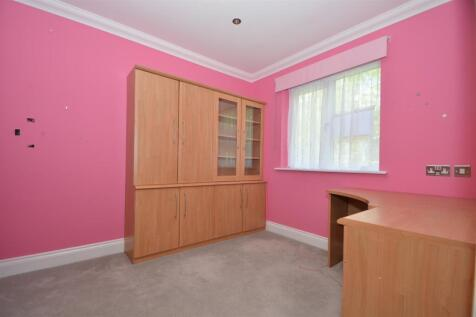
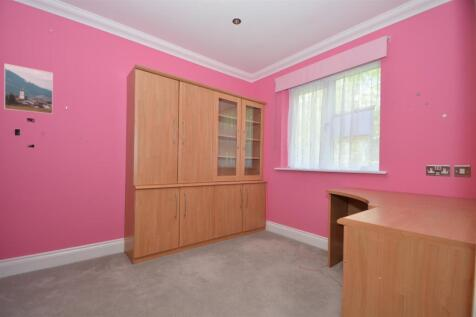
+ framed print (29, 90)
